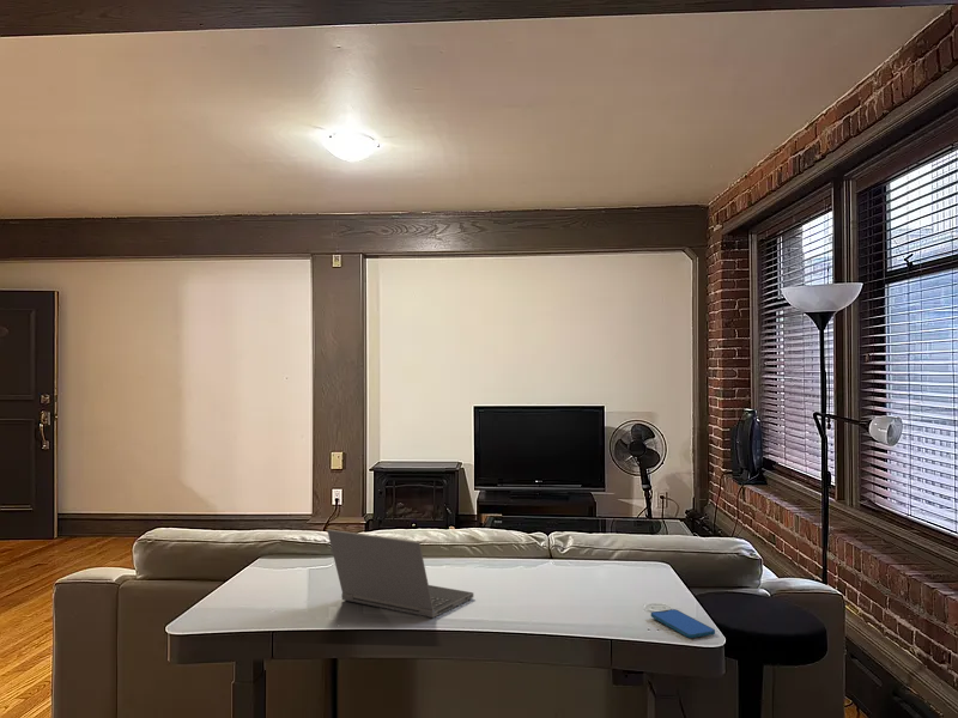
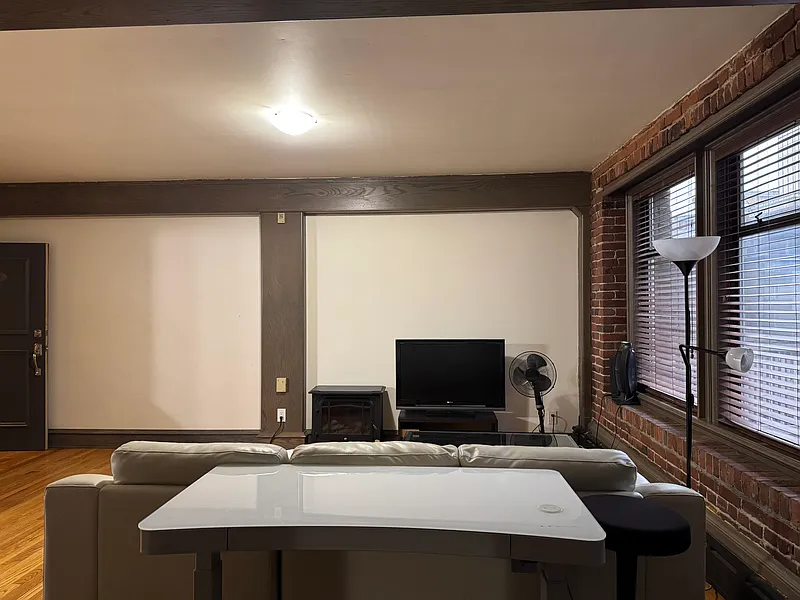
- smartphone (681, 622)
- laptop computer (401, 564)
